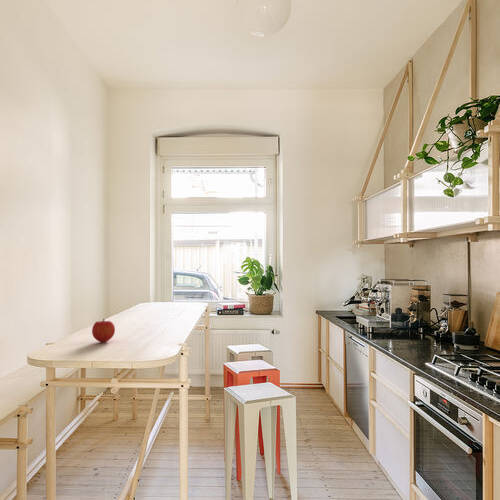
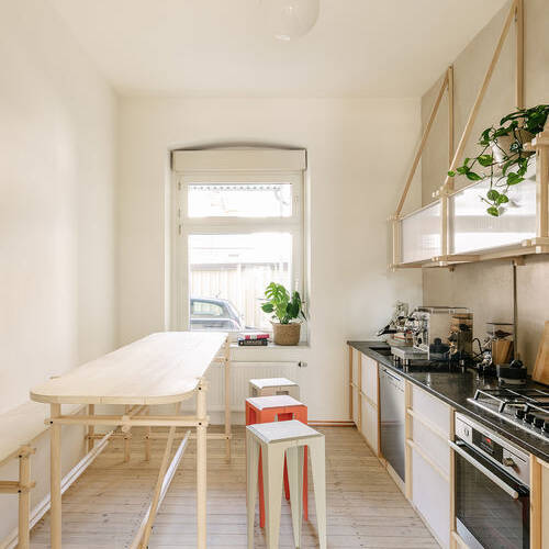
- fruit (103, 330)
